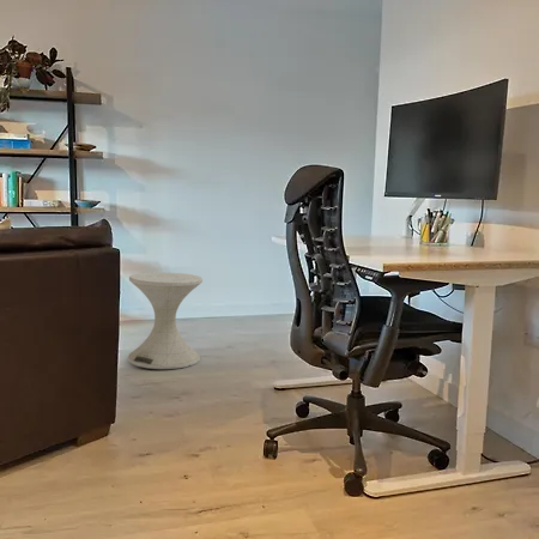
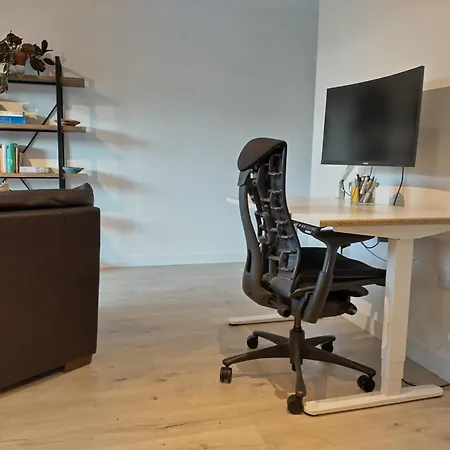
- side table (165, 317)
